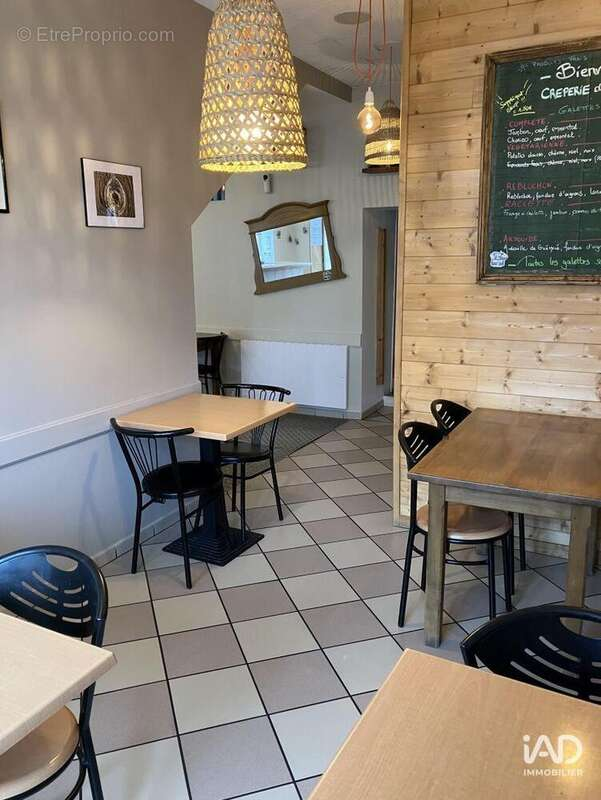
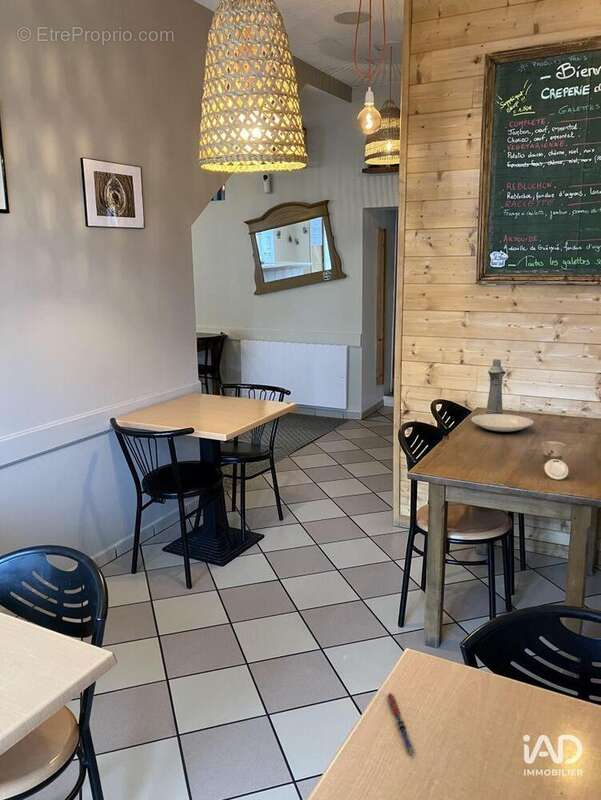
+ pen (400, 721)
+ bottle (495, 388)
+ plate (501, 424)
+ cup (554, 460)
